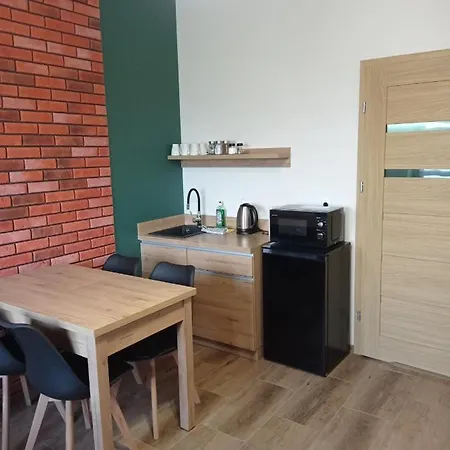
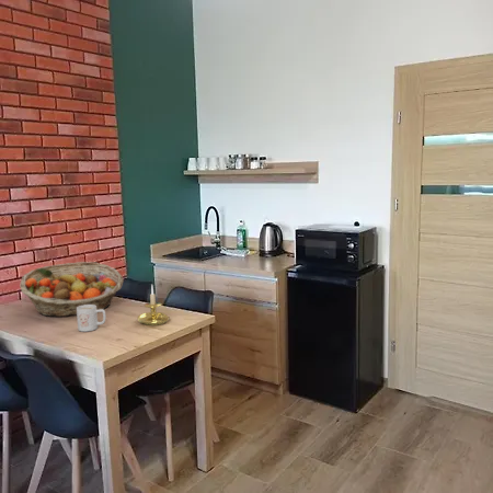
+ fruit basket (73, 288)
+ mug (91, 318)
+ candle holder (153, 303)
